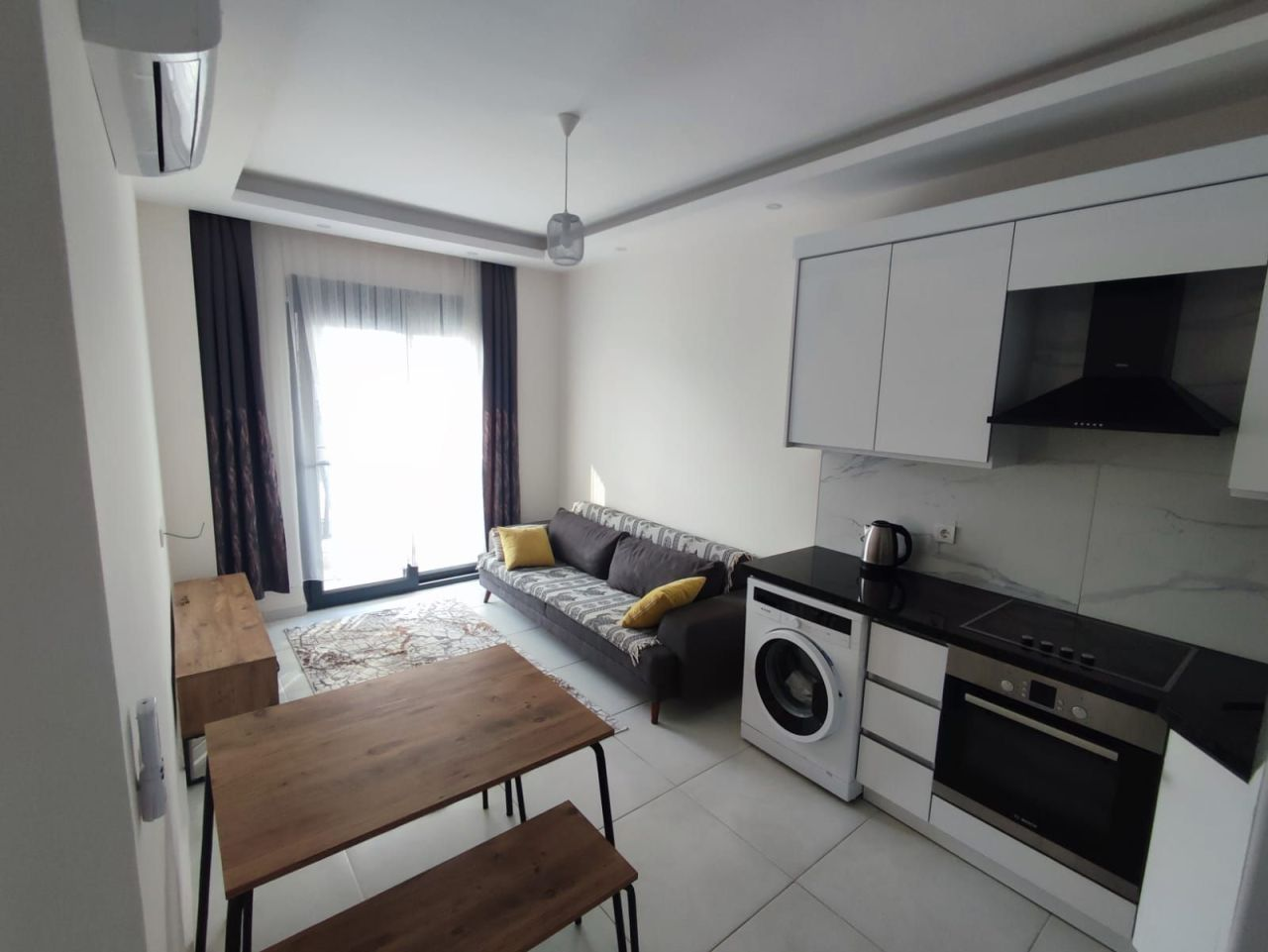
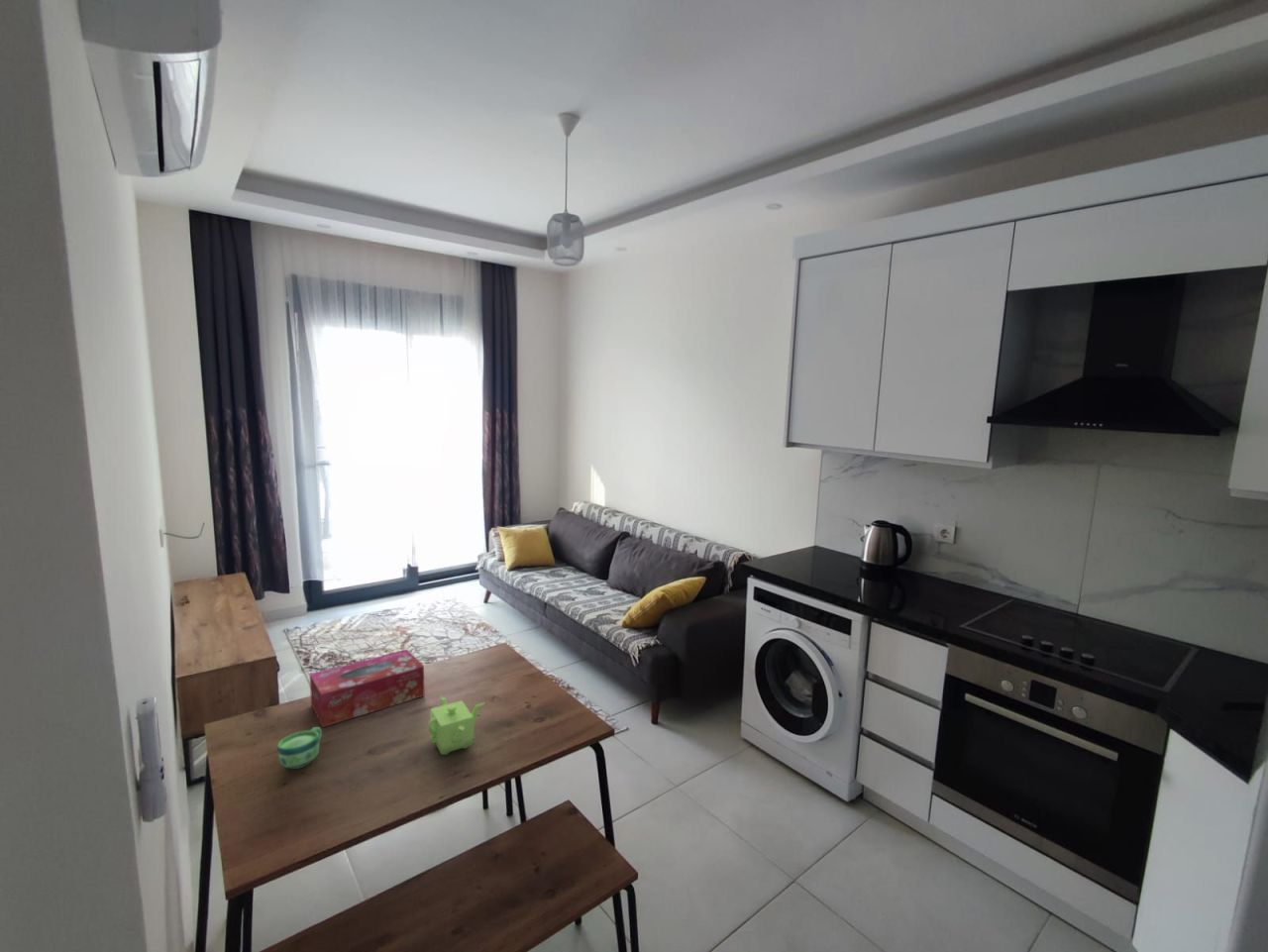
+ tissue box (368, 685)
+ teapot (457, 724)
+ cup (301, 747)
